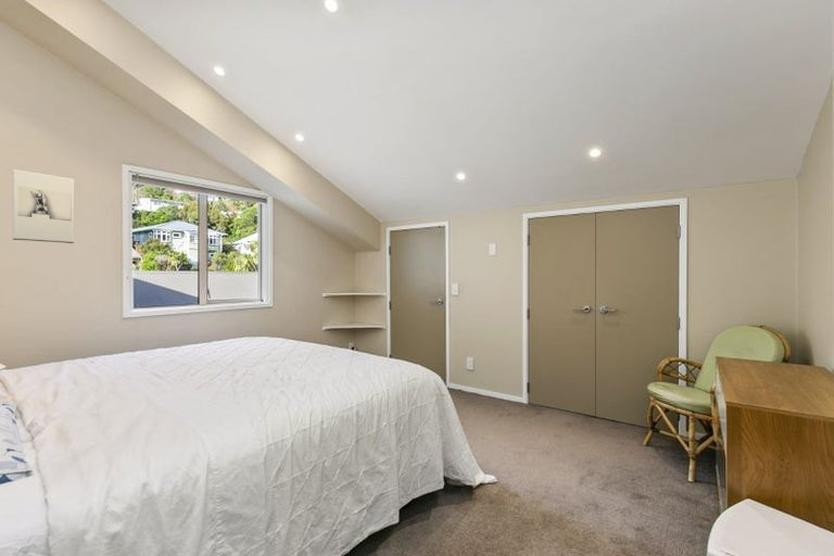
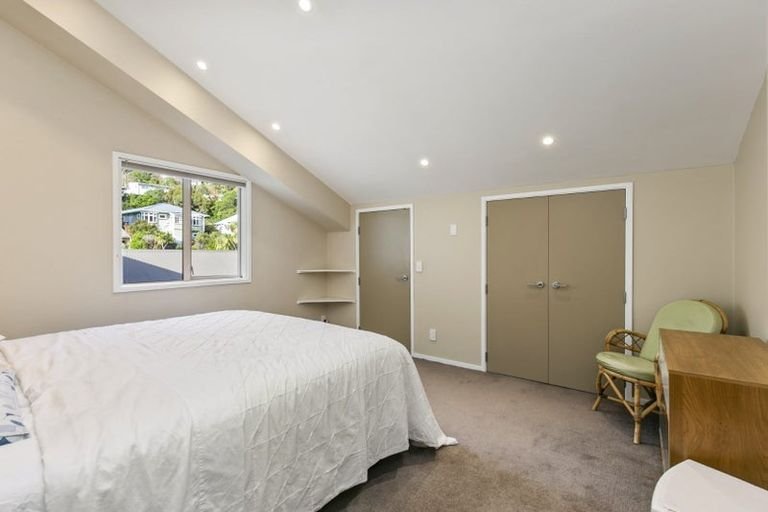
- wall sculpture (43, 207)
